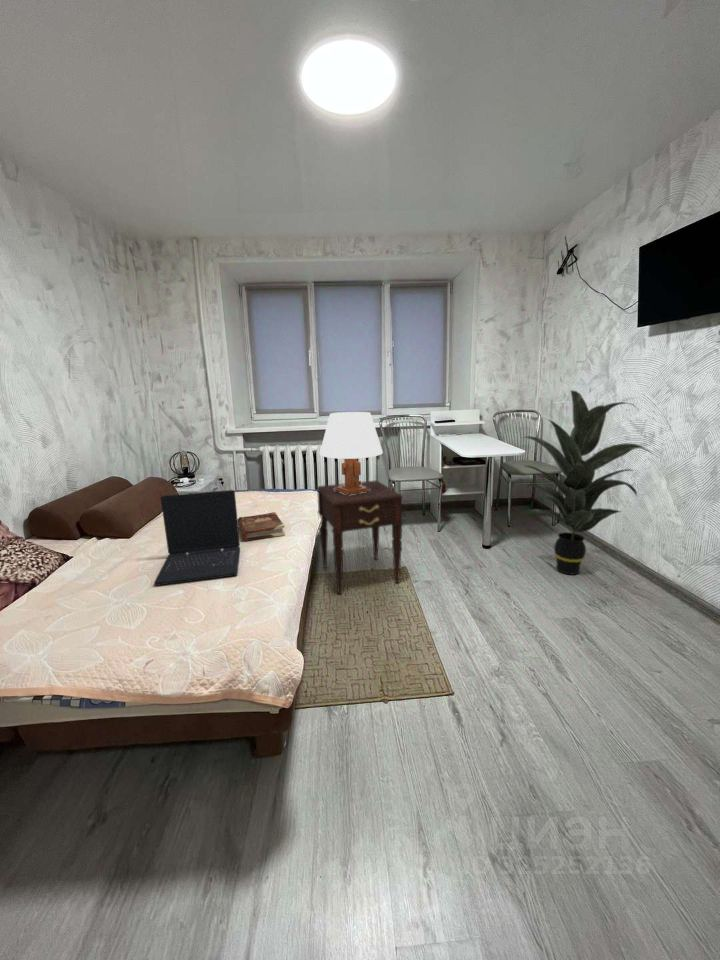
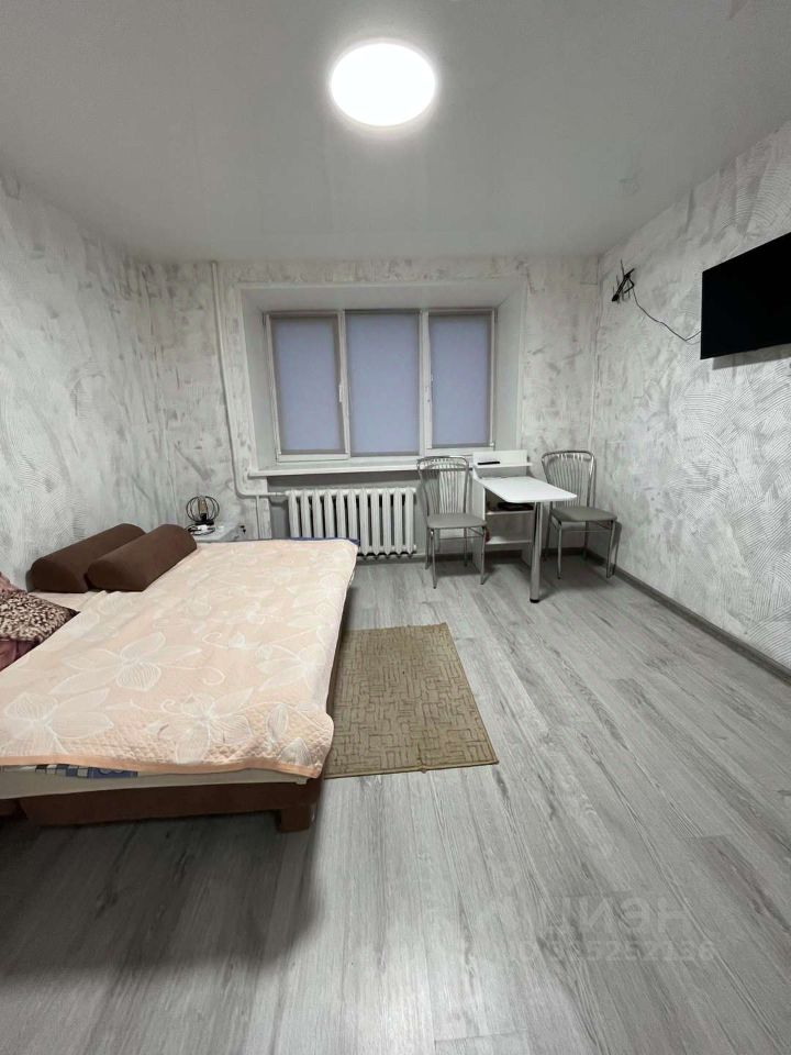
- laptop (197, 534)
- book (260, 525)
- table lamp (351, 452)
- indoor plant (577, 483)
- nightstand (358, 529)
